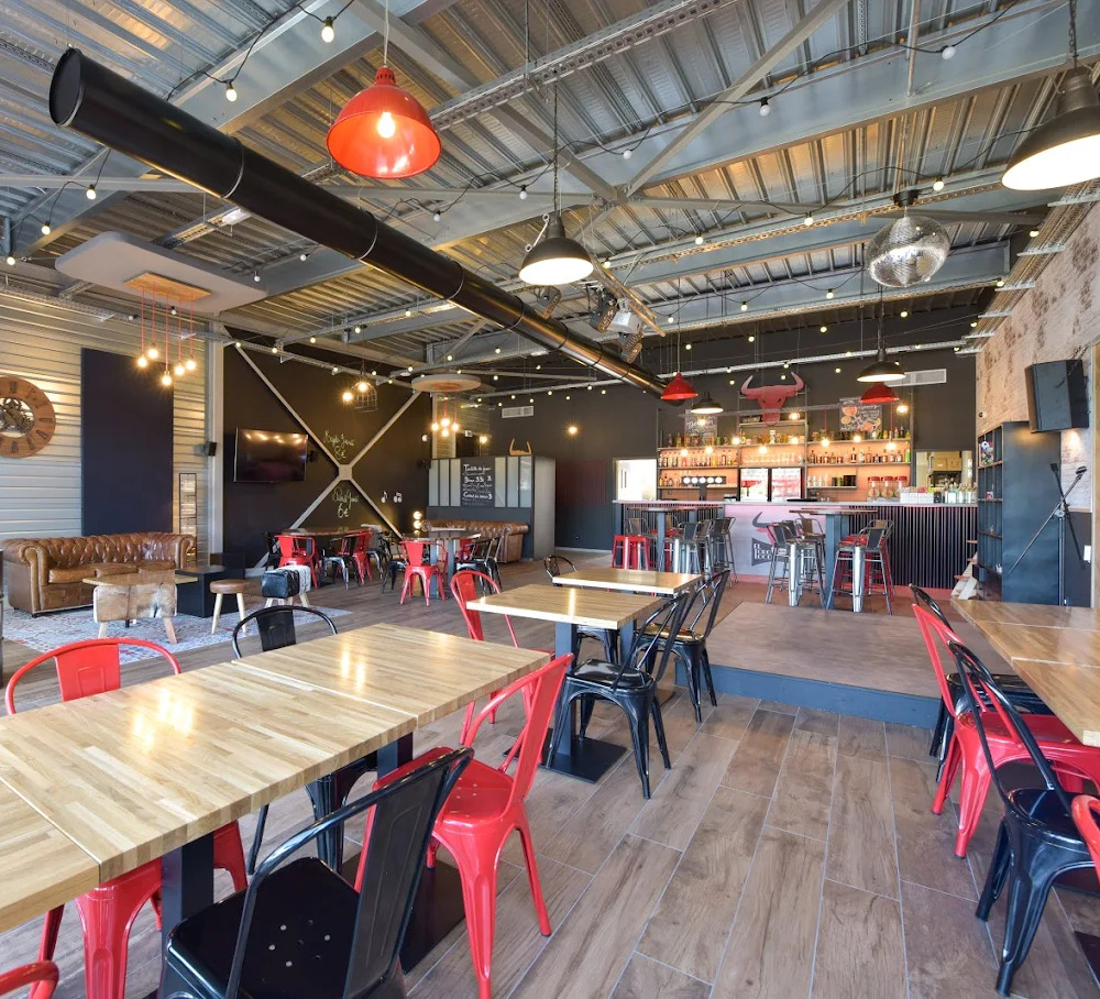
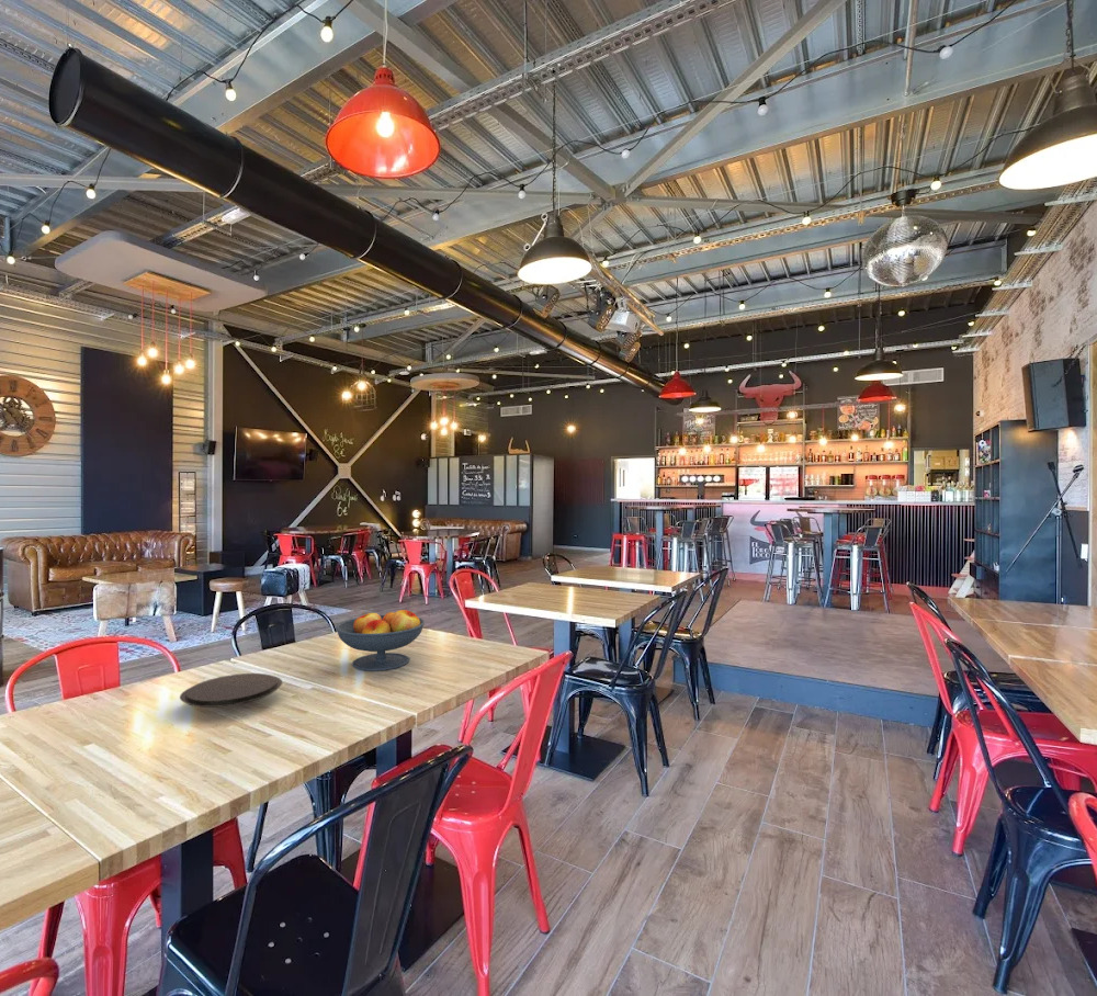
+ fruit bowl (381, 636)
+ plate (233, 694)
